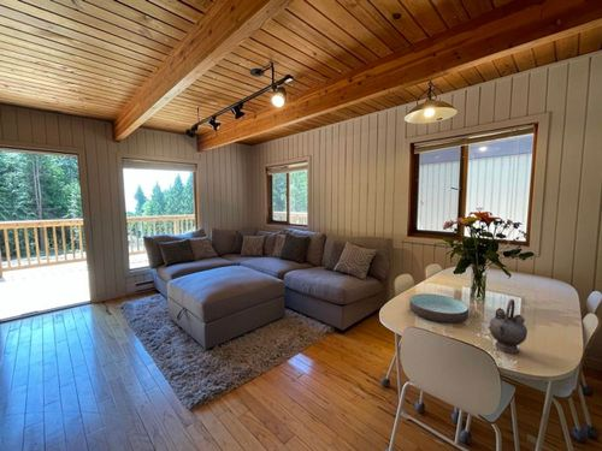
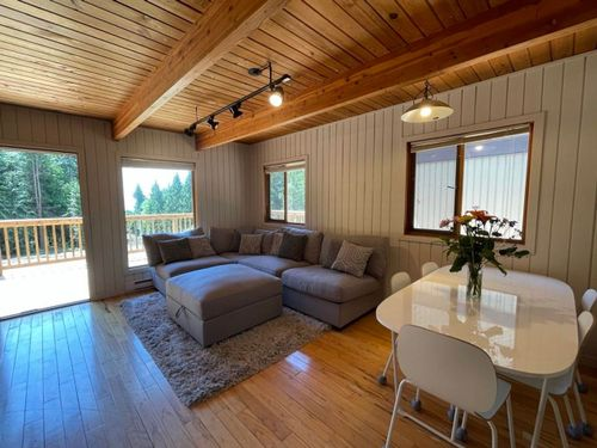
- teapot (506, 324)
- bowl (437, 307)
